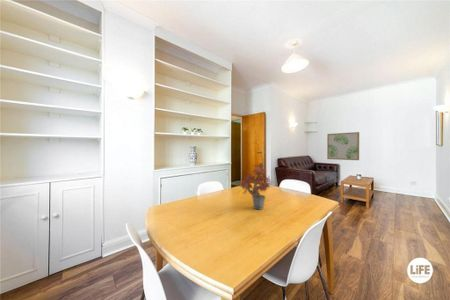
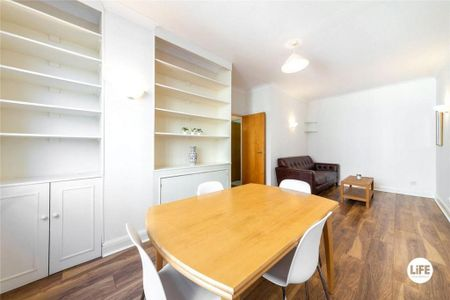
- potted plant (258, 181)
- wall art (342, 146)
